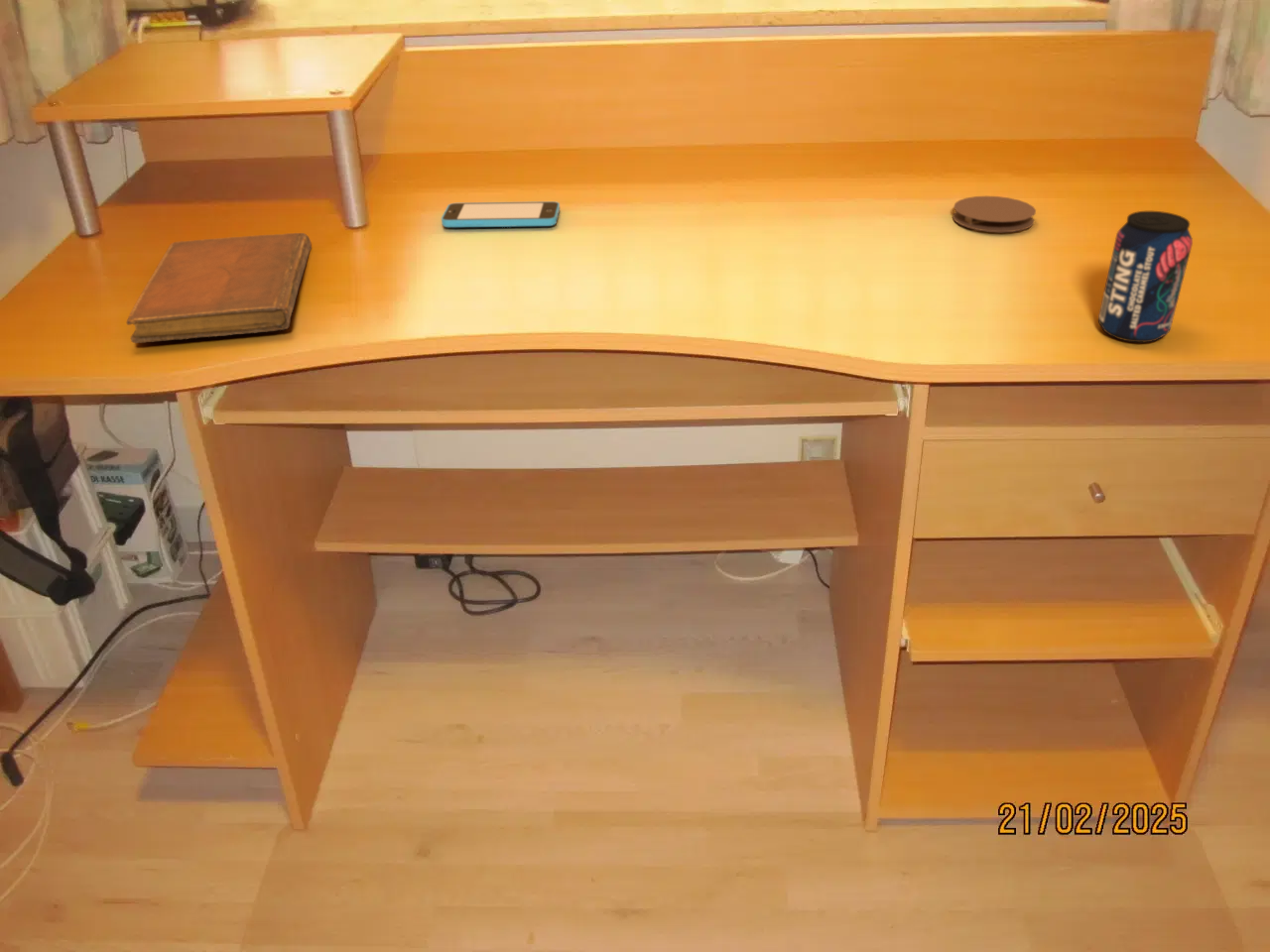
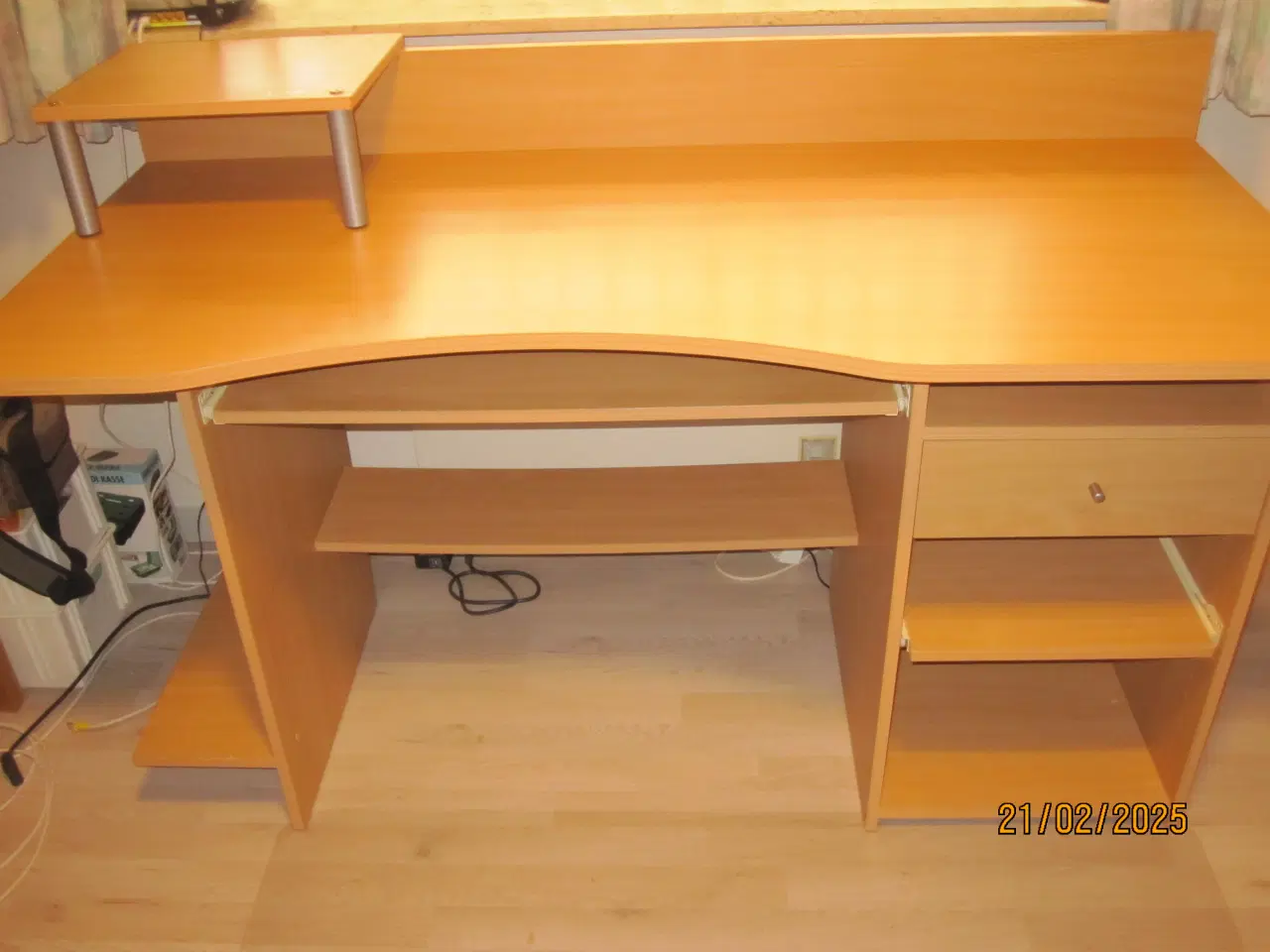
- smartphone (501, 214)
- beverage can (1145, 277)
- notebook (227, 282)
- coaster (993, 213)
